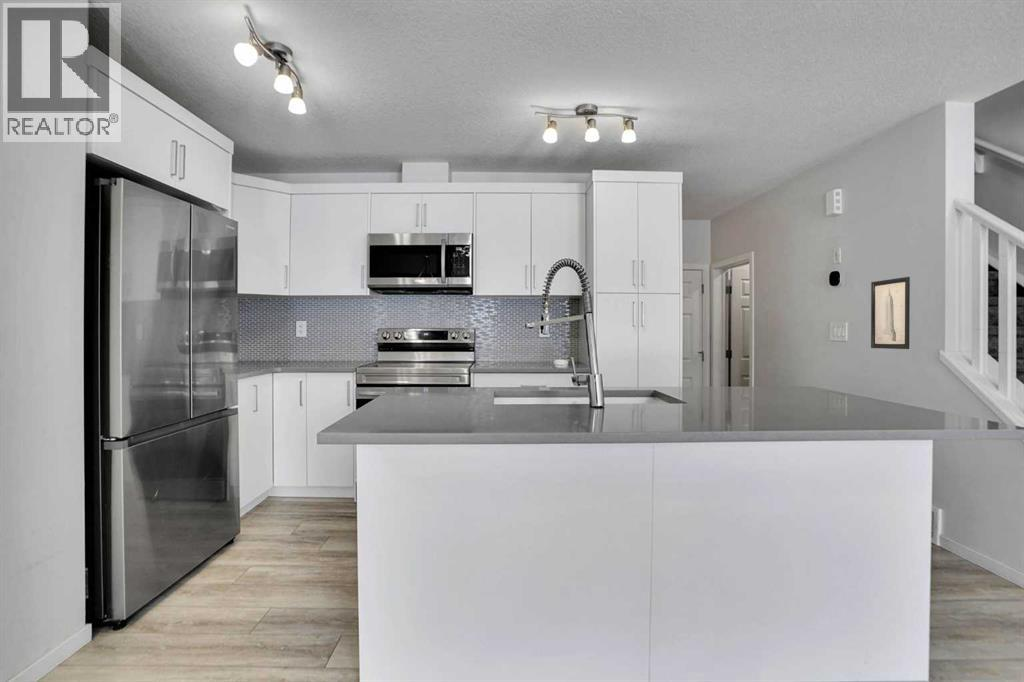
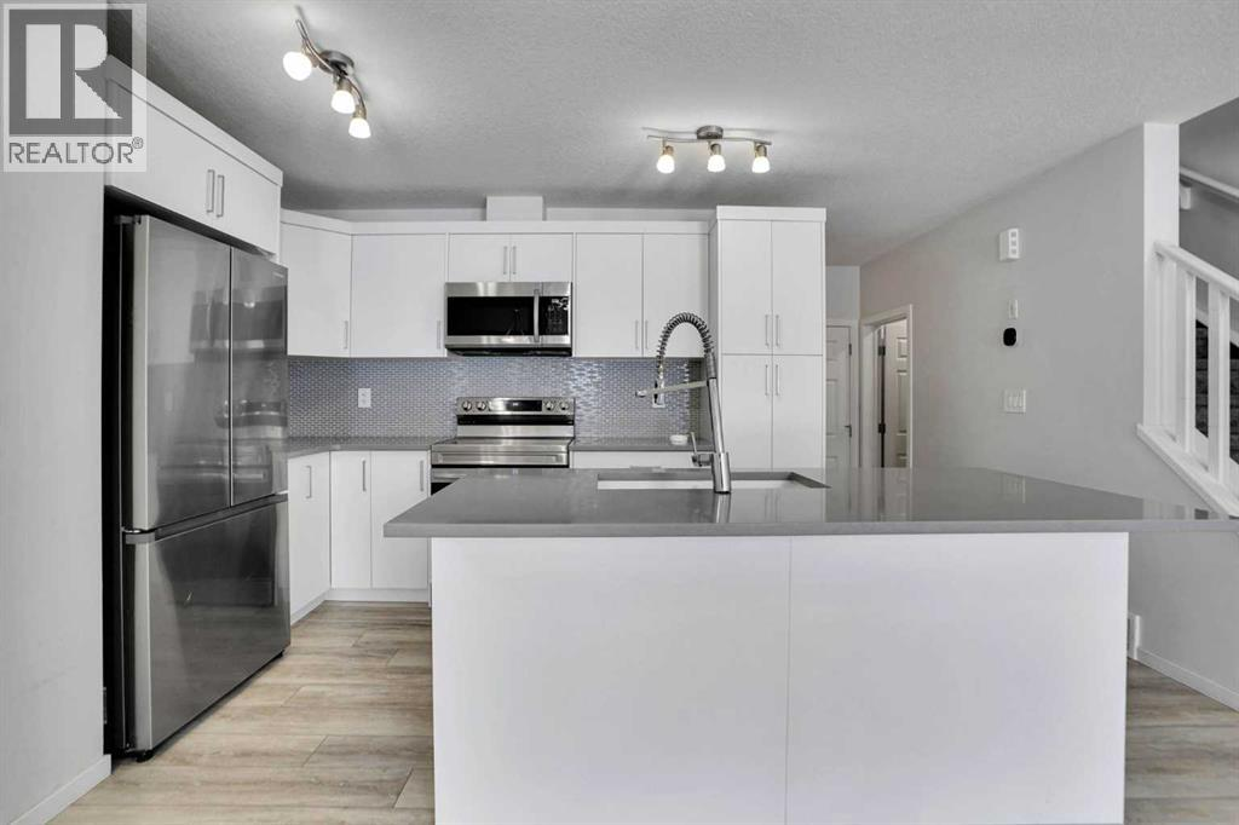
- wall art (889, 314)
